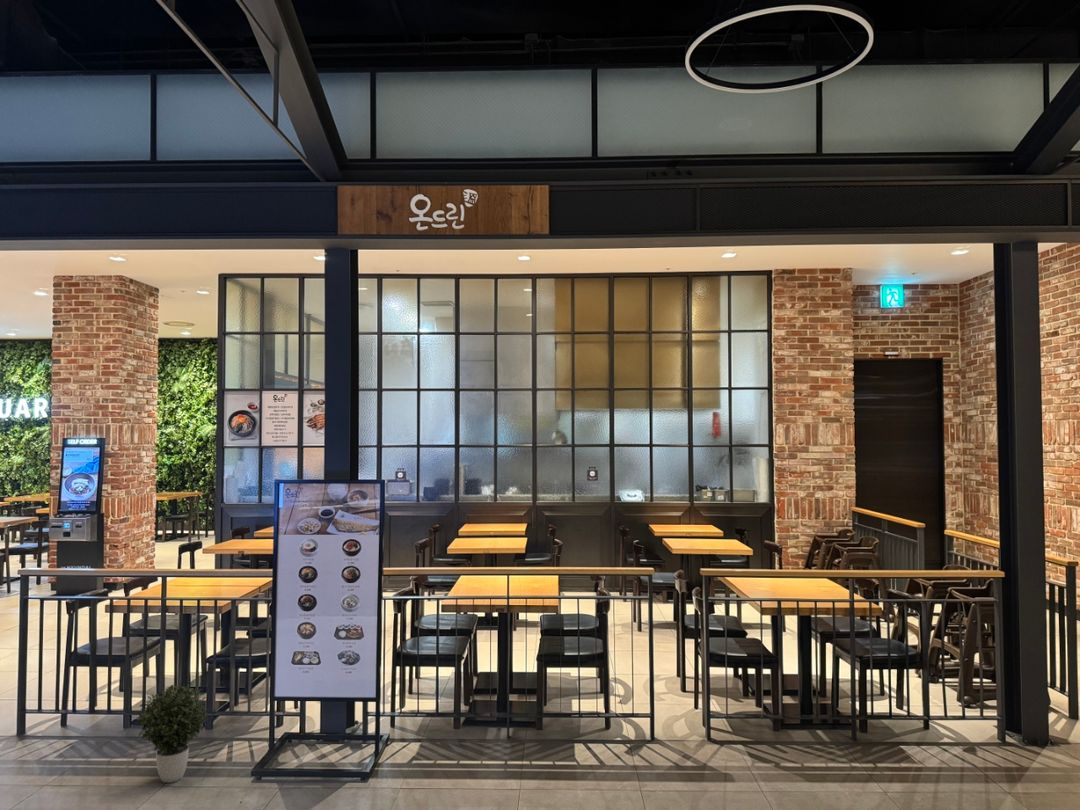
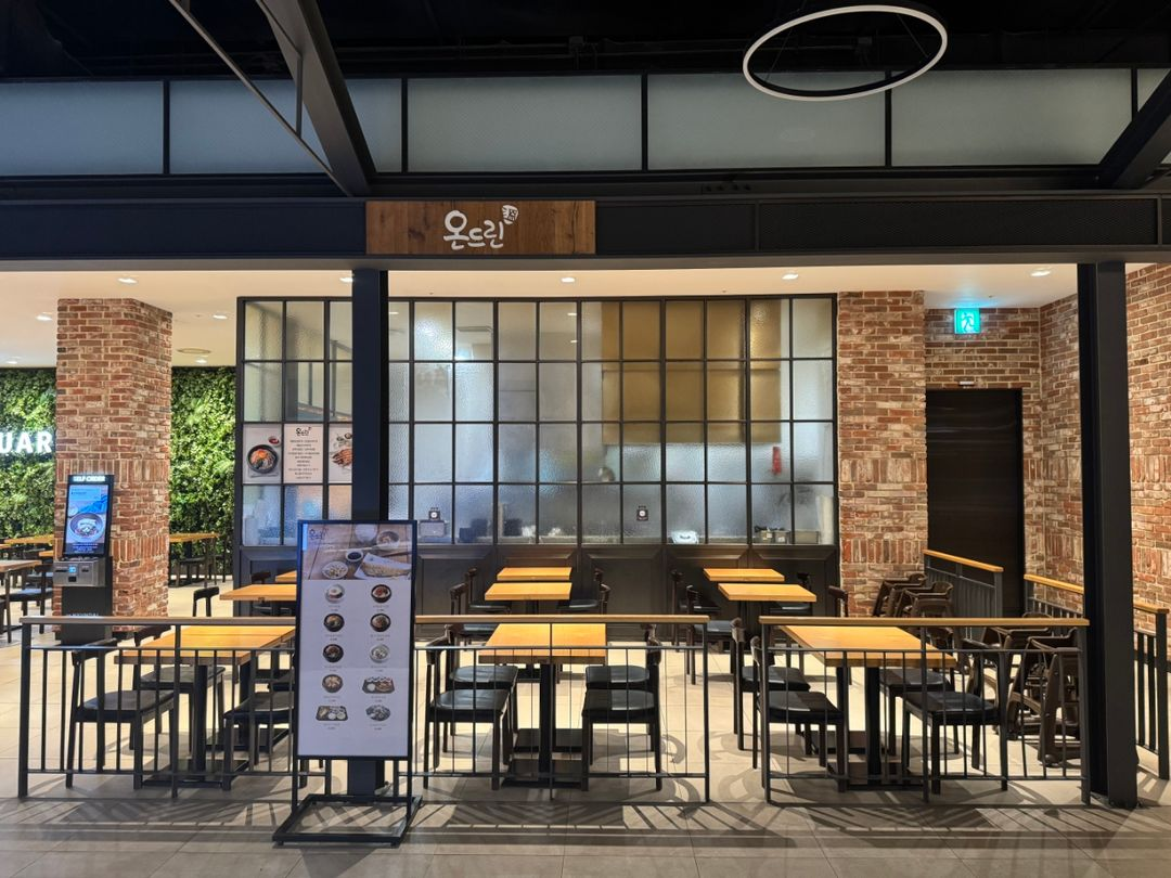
- potted plant (172, 732)
